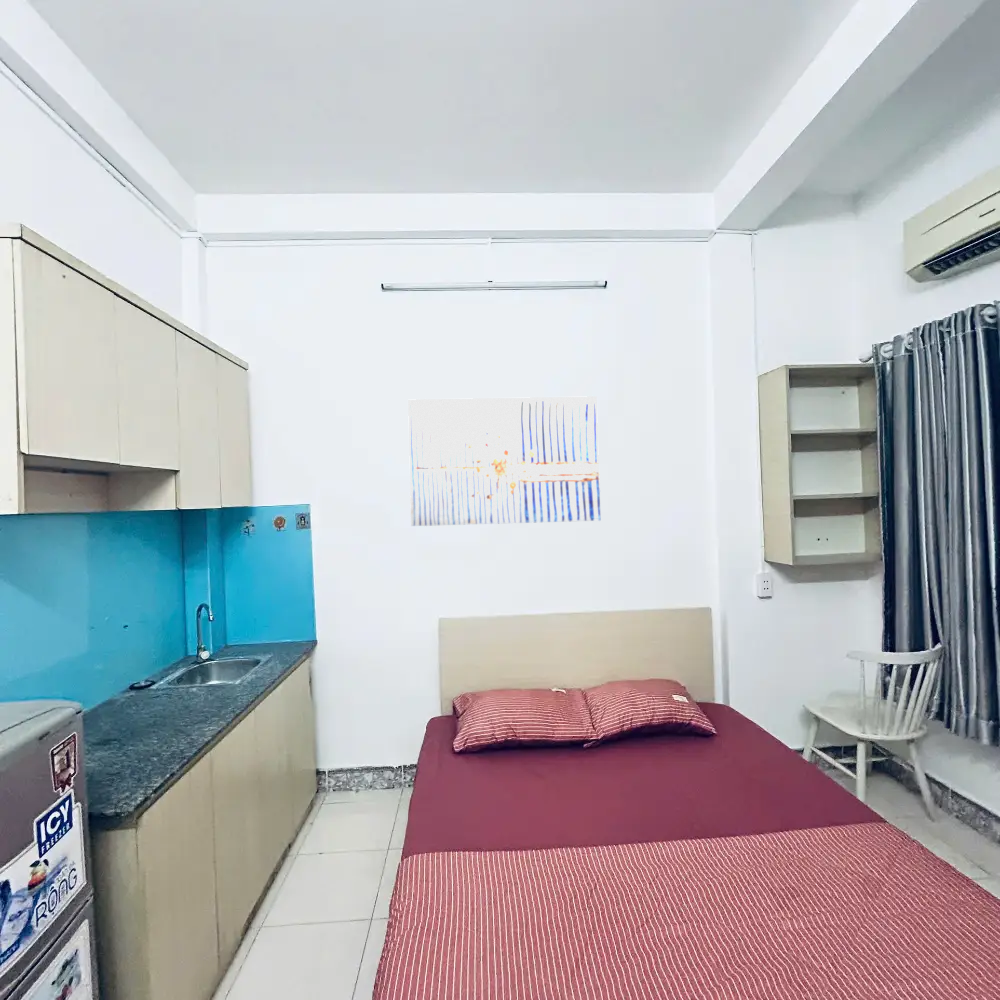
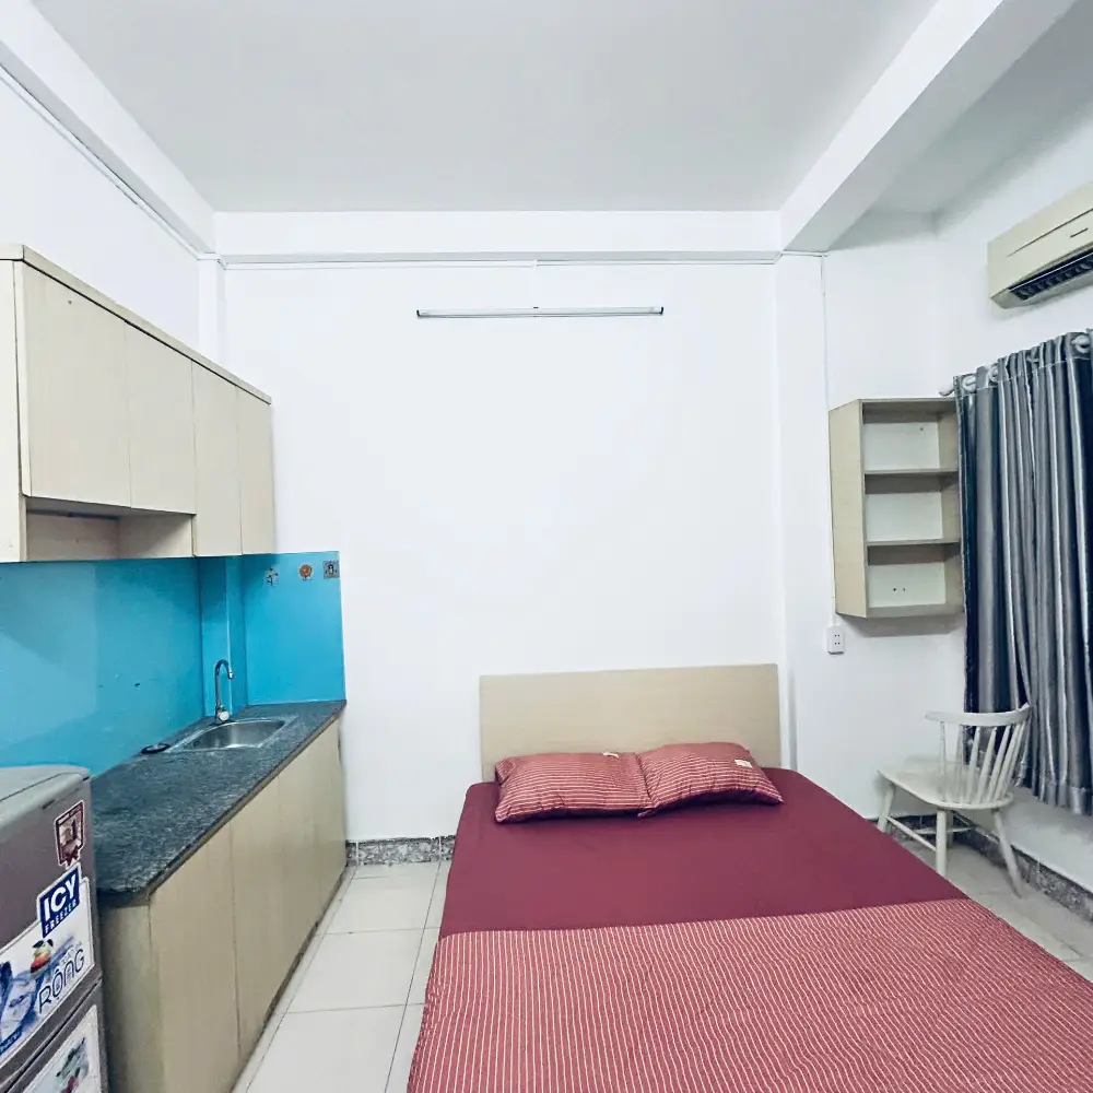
- wall art (504, 460)
